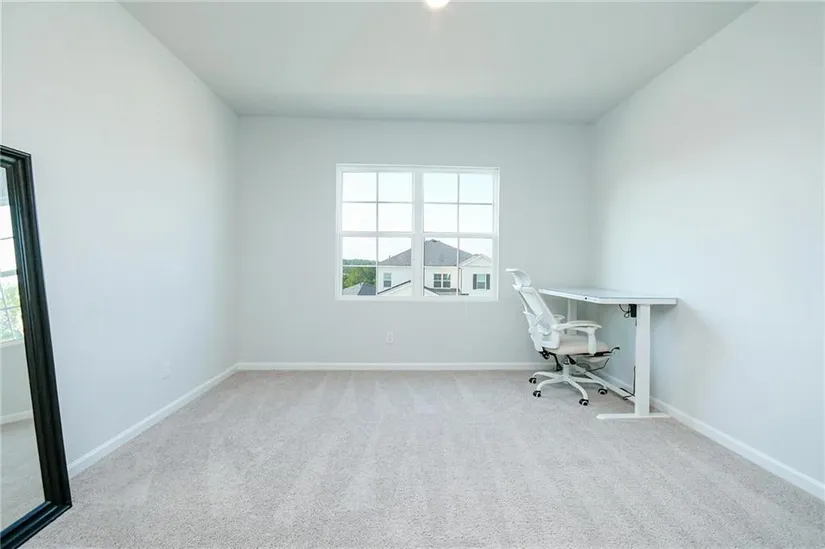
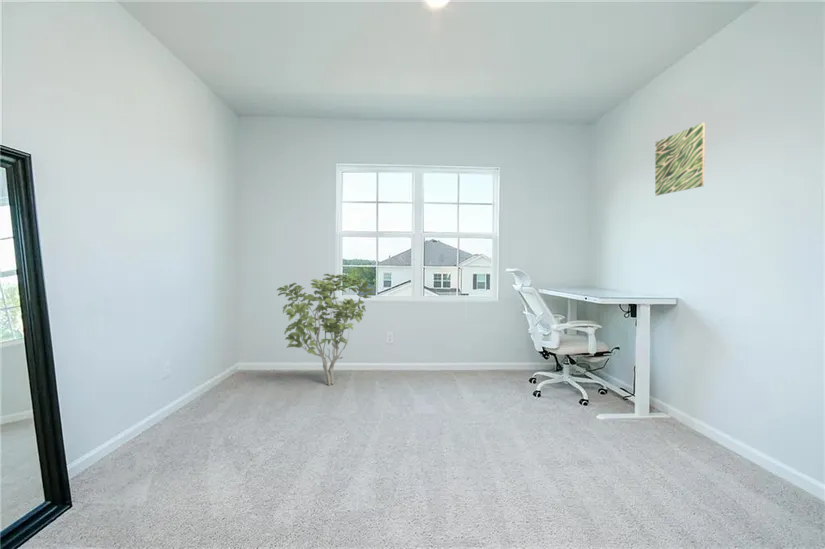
+ shrub (328, 329)
+ wall art (677, 162)
